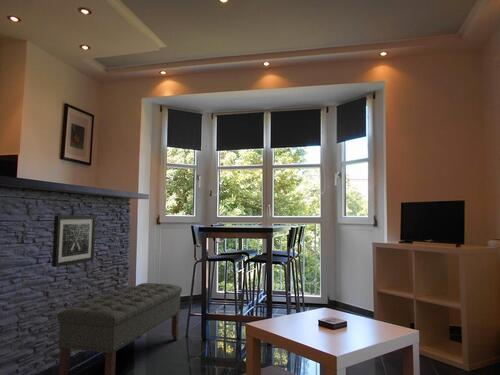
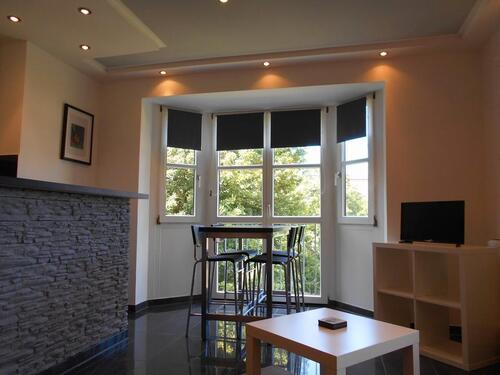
- bench (128, 325)
- wall art (75, 239)
